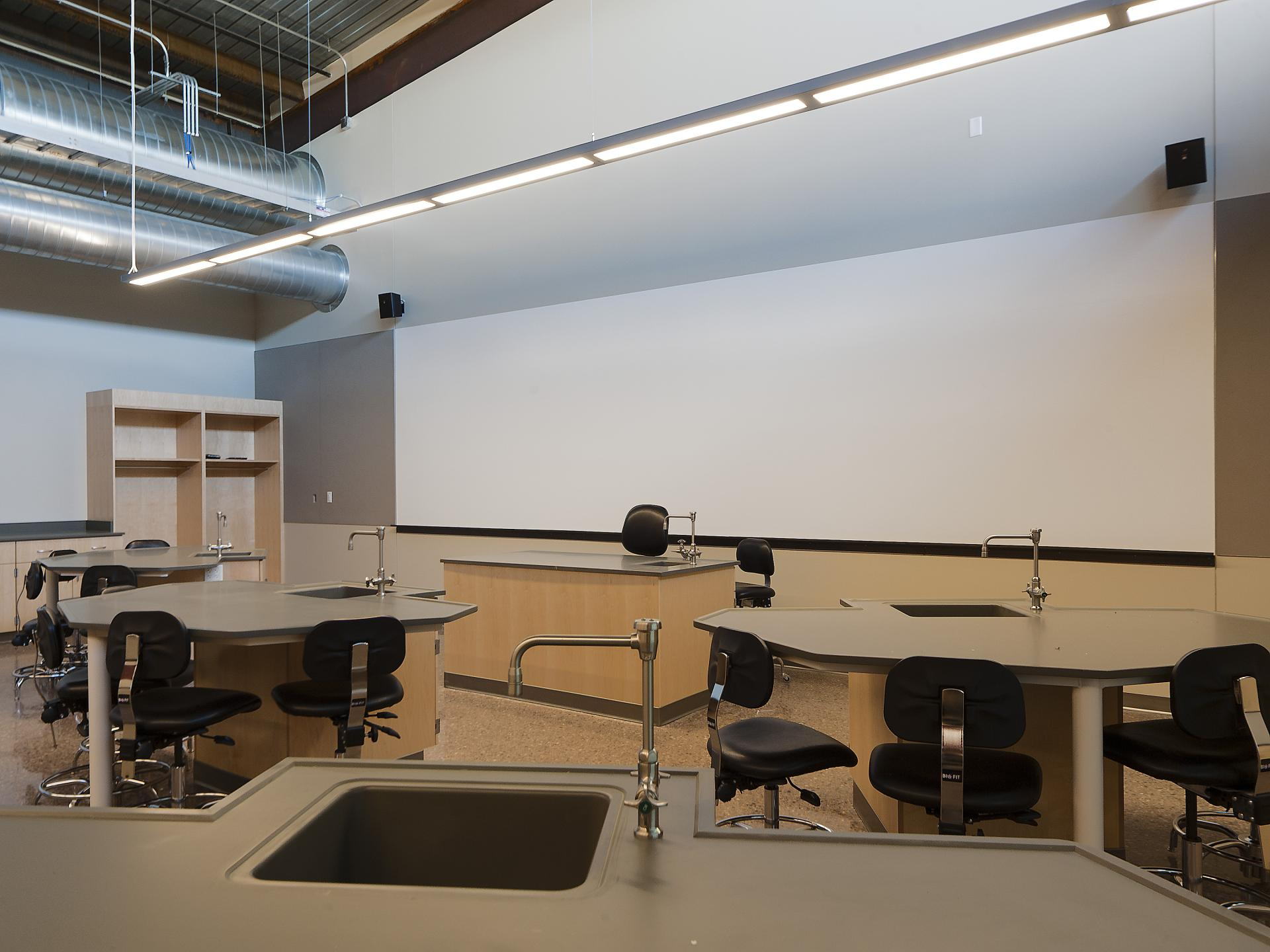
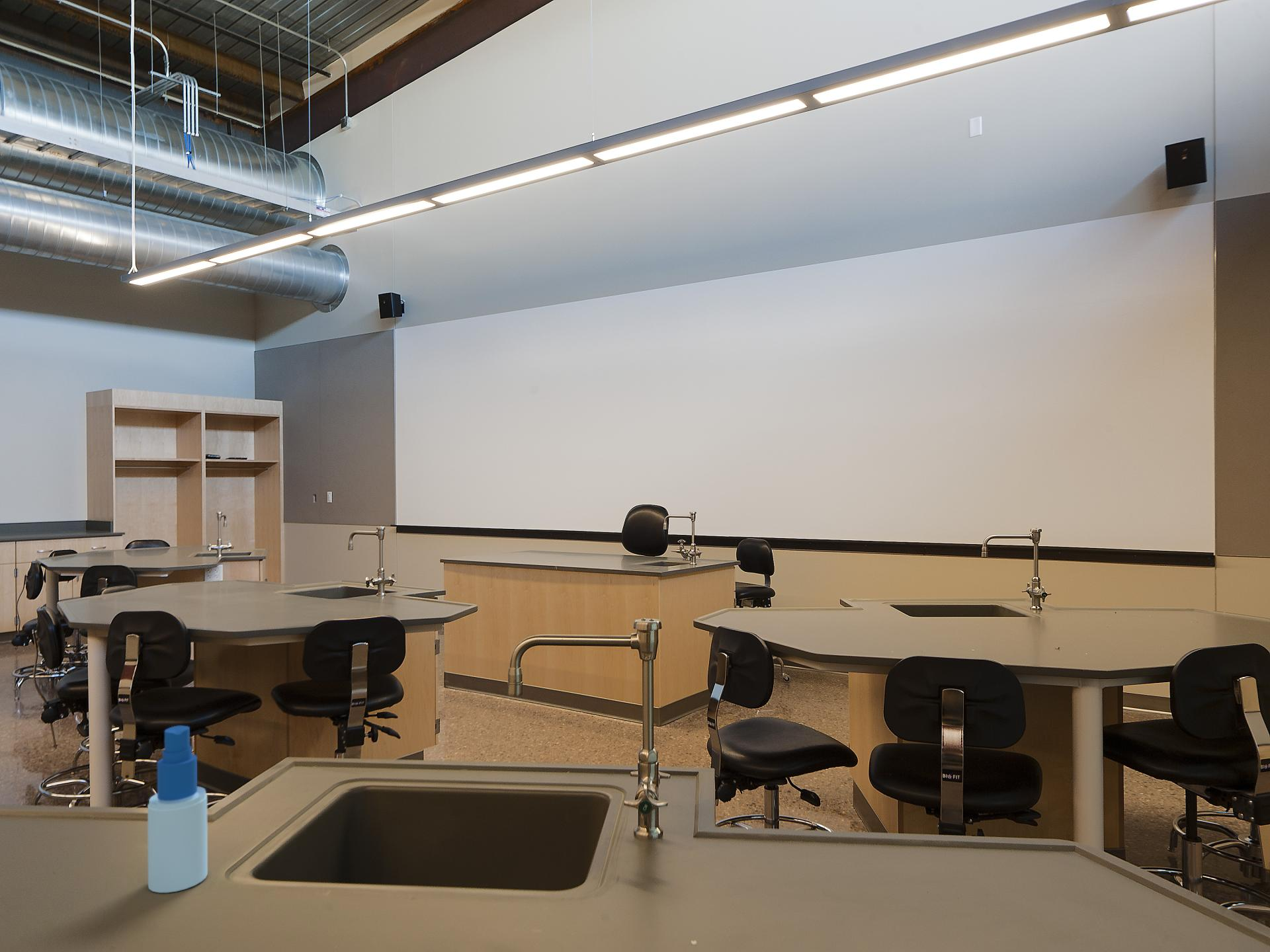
+ spray bottle (177, 804)
